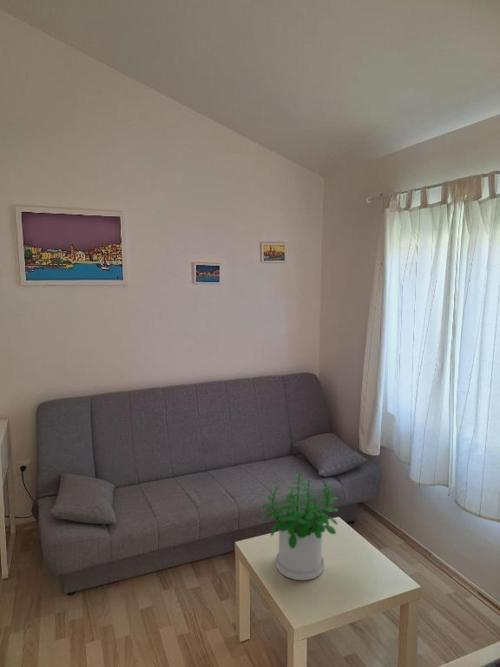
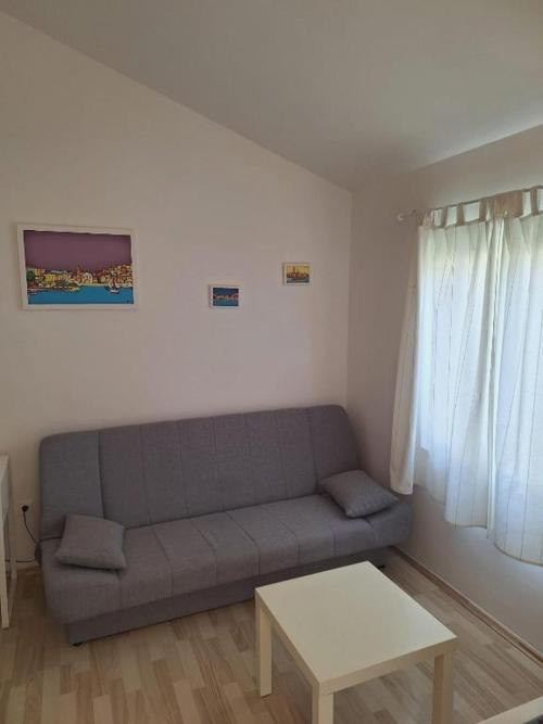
- potted plant (304, 525)
